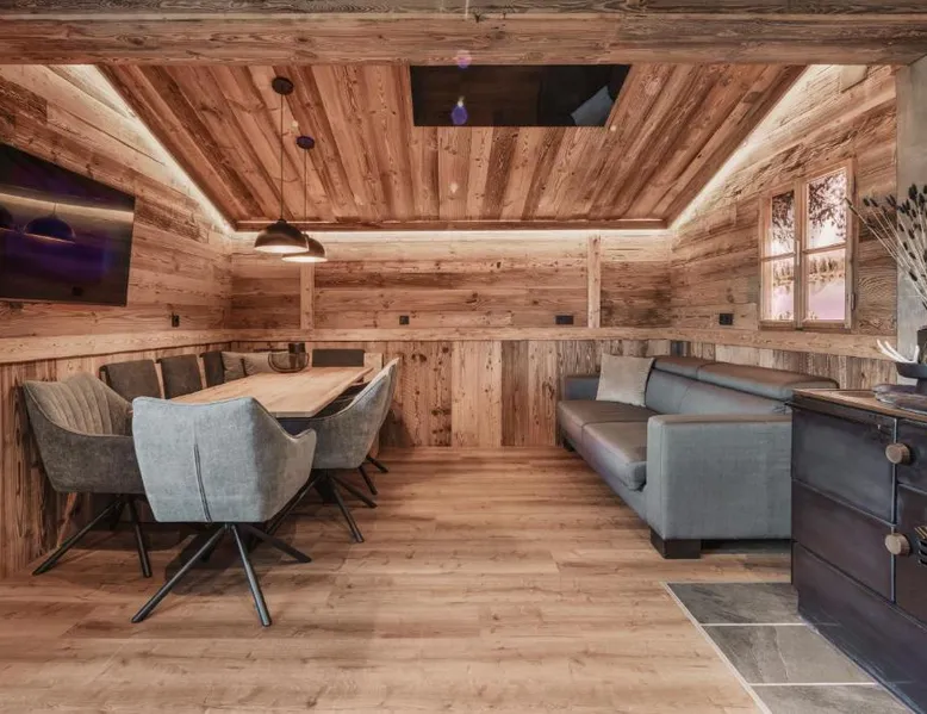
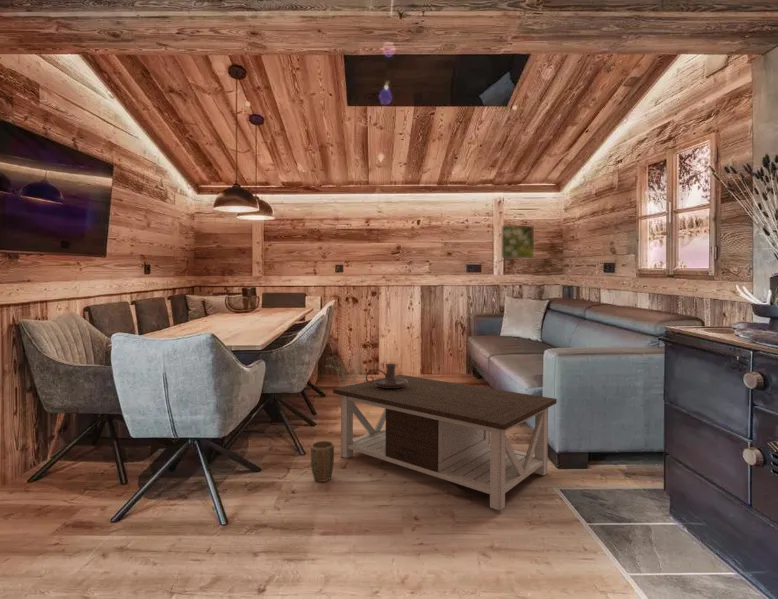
+ coffee table (439, 429)
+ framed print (517, 241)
+ decorative plant (344, 373)
+ plant pot (322, 461)
+ candle holder (386, 375)
